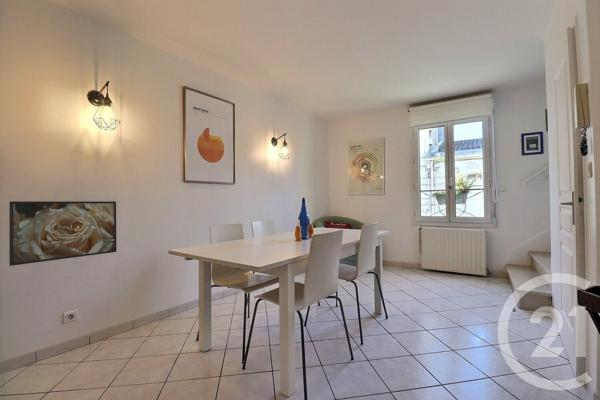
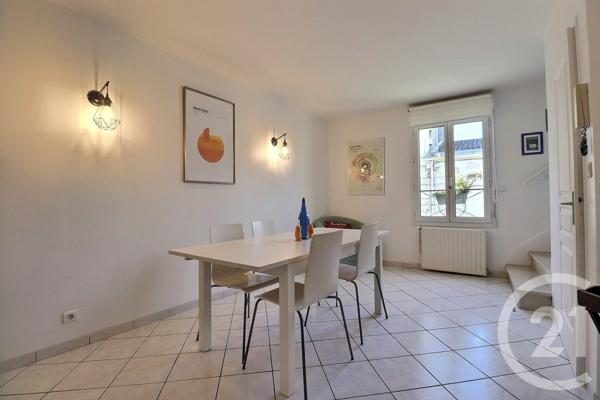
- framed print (69, 229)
